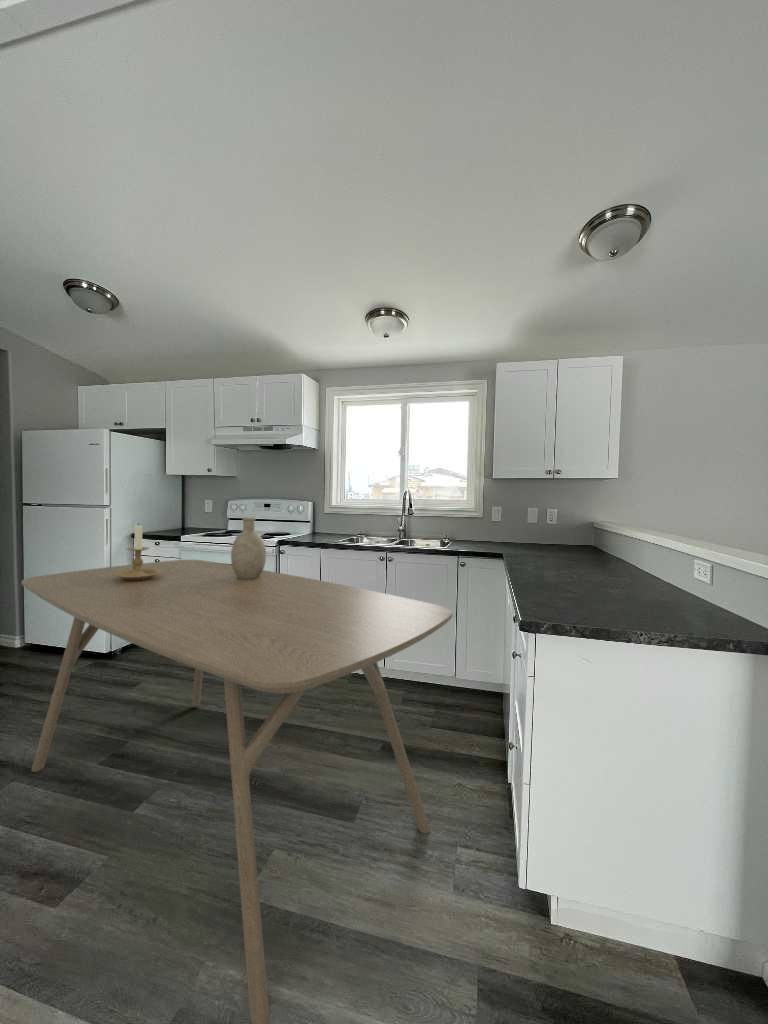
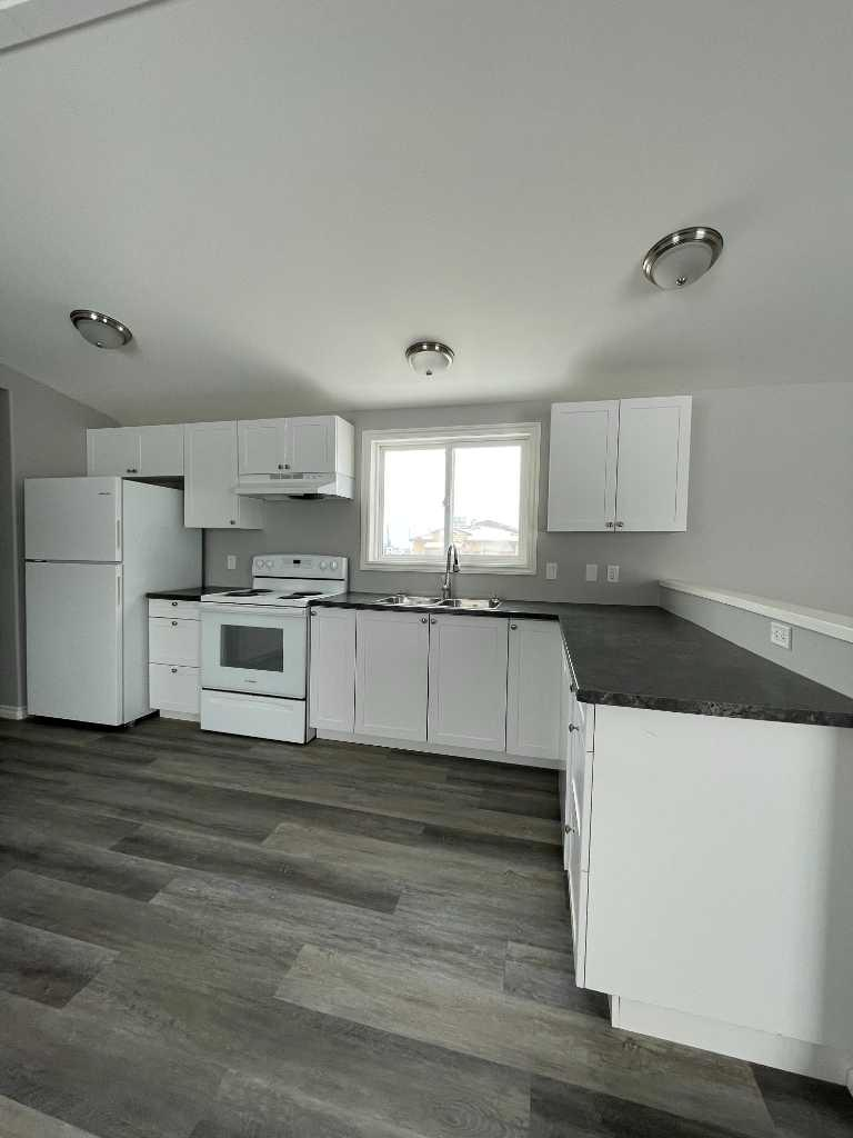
- candle holder (138, 550)
- dining table (225, 695)
- decorative vase (248, 547)
